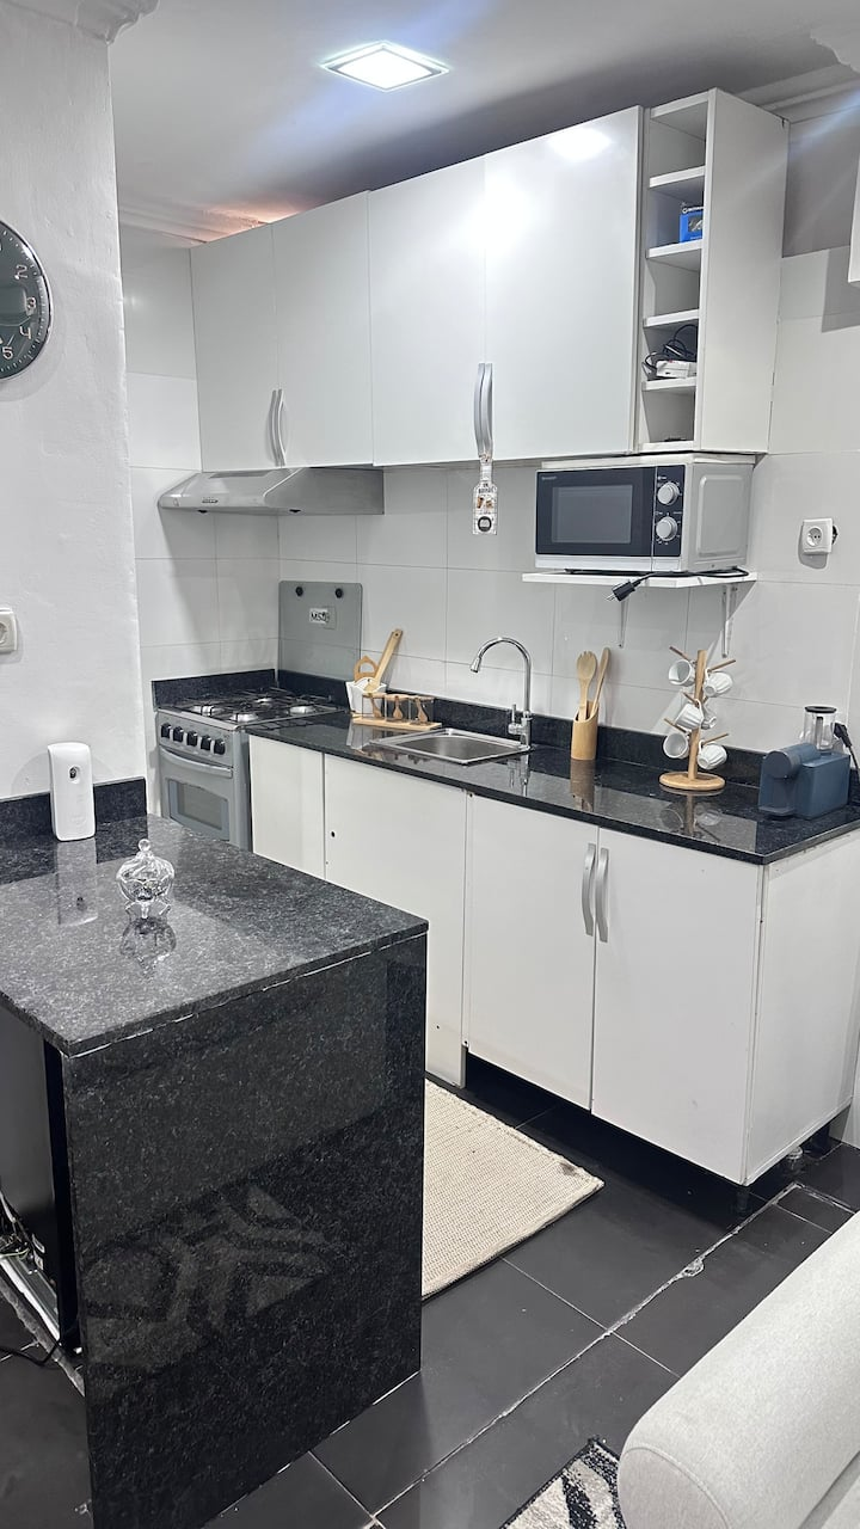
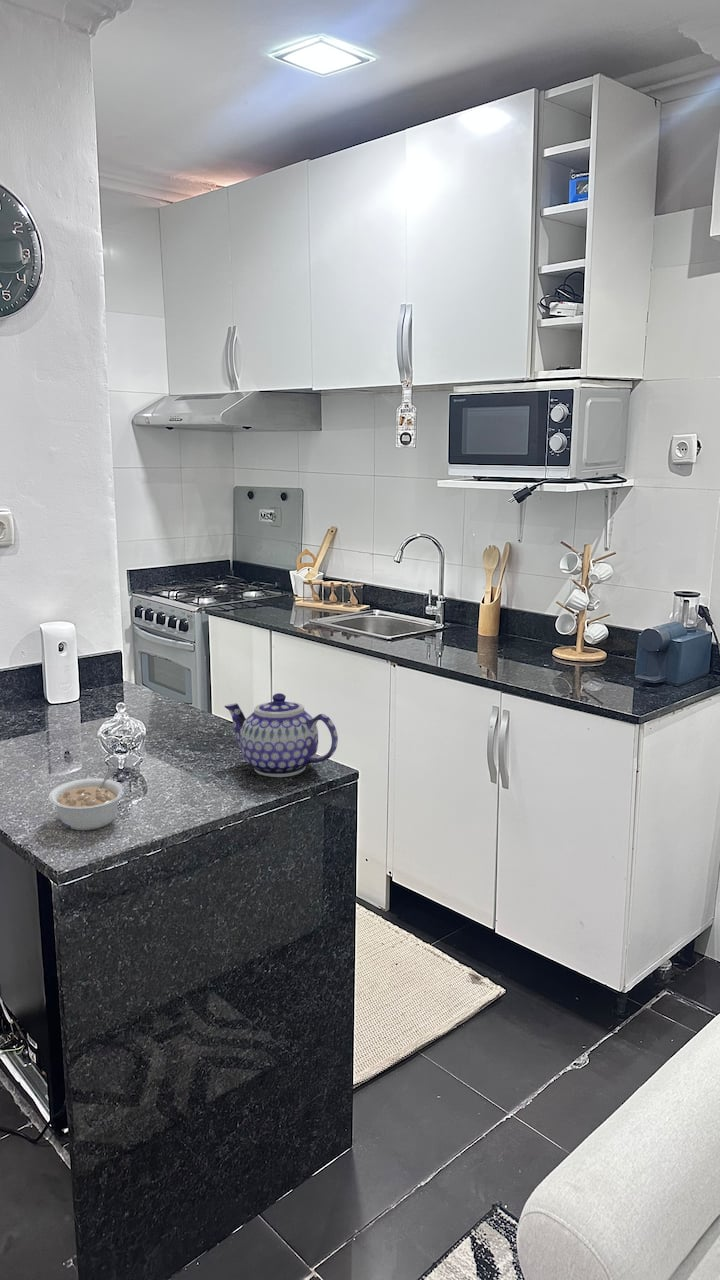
+ legume (87, 802)
+ teapot (279, 731)
